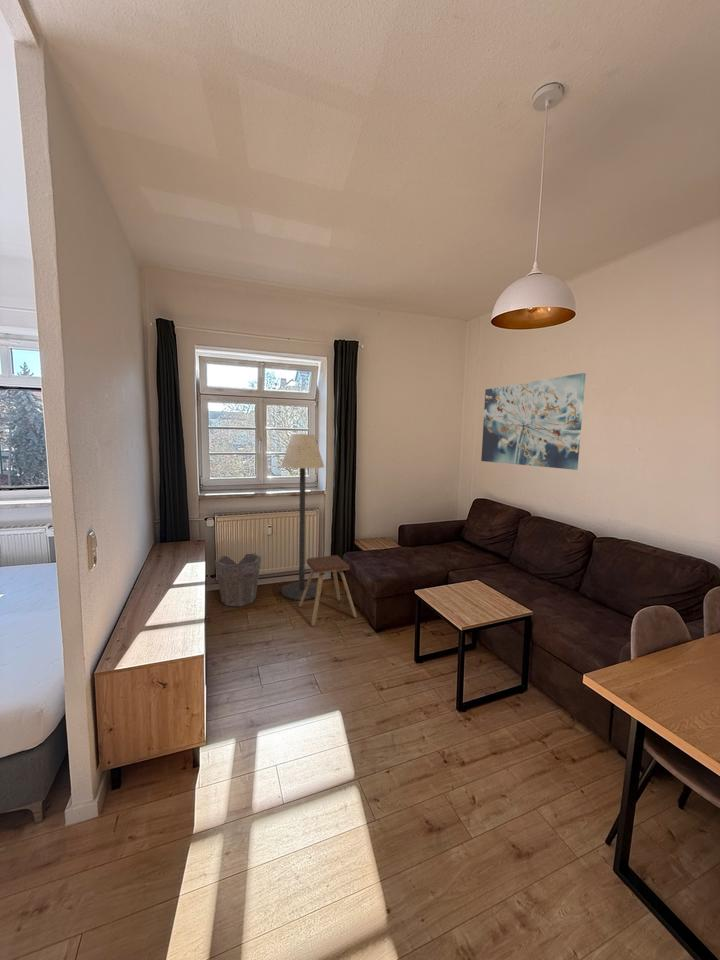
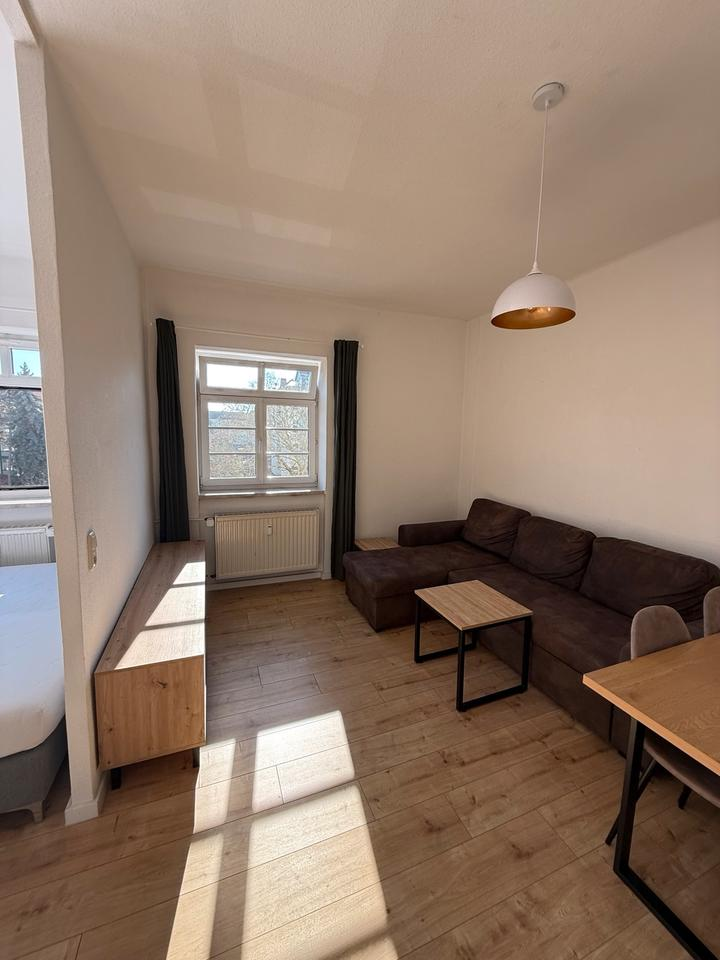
- waste bin (238, 579)
- music stool (321, 587)
- wall art (525, 424)
- floor lamp (302, 514)
